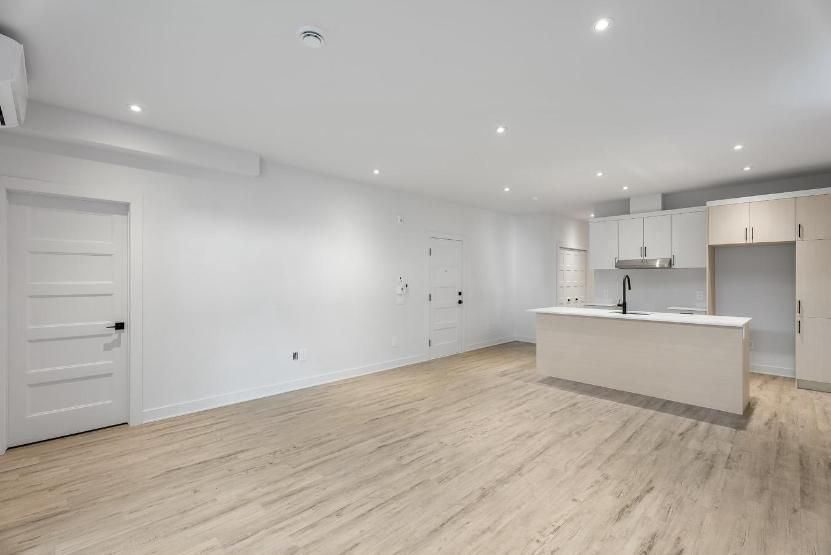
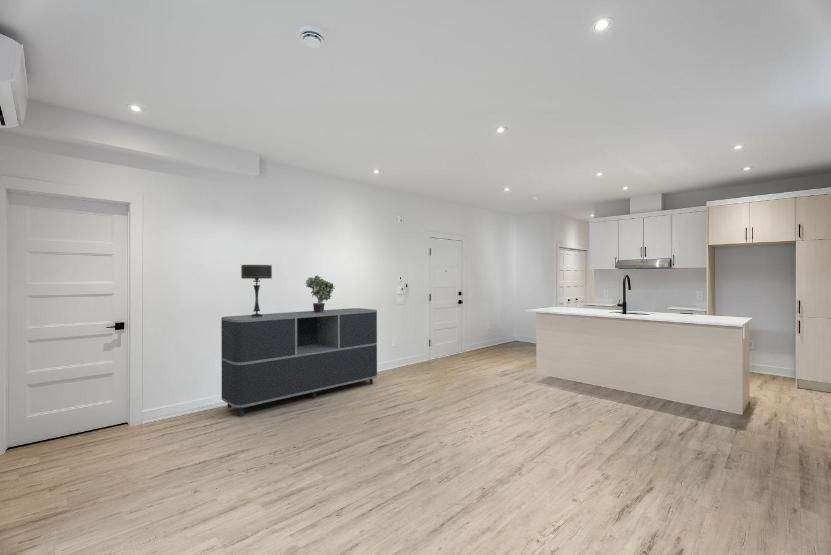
+ potted plant (317, 293)
+ sideboard (307, 353)
+ table lamp (256, 290)
